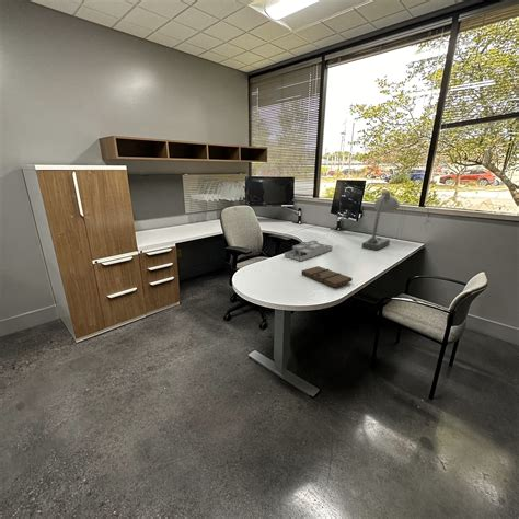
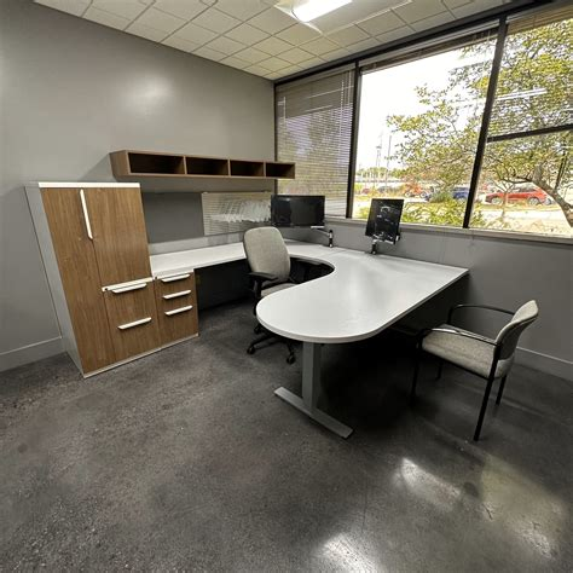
- desk organizer (309, 247)
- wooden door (325, 275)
- desk lamp (379, 216)
